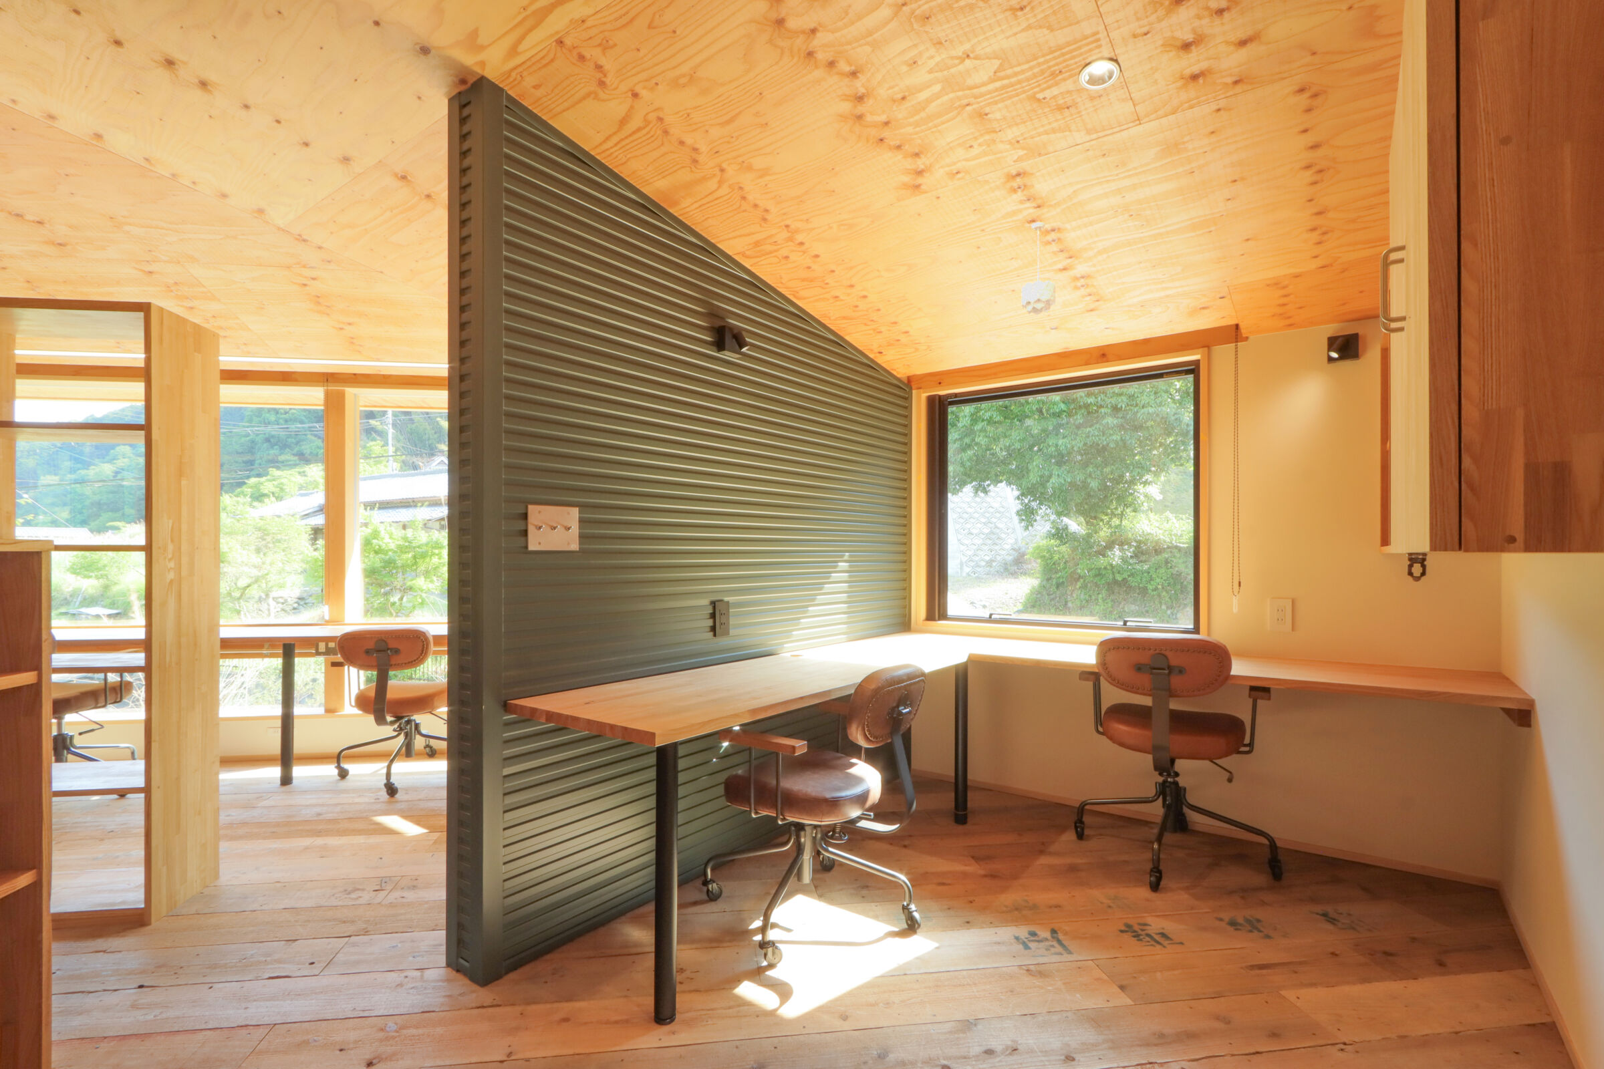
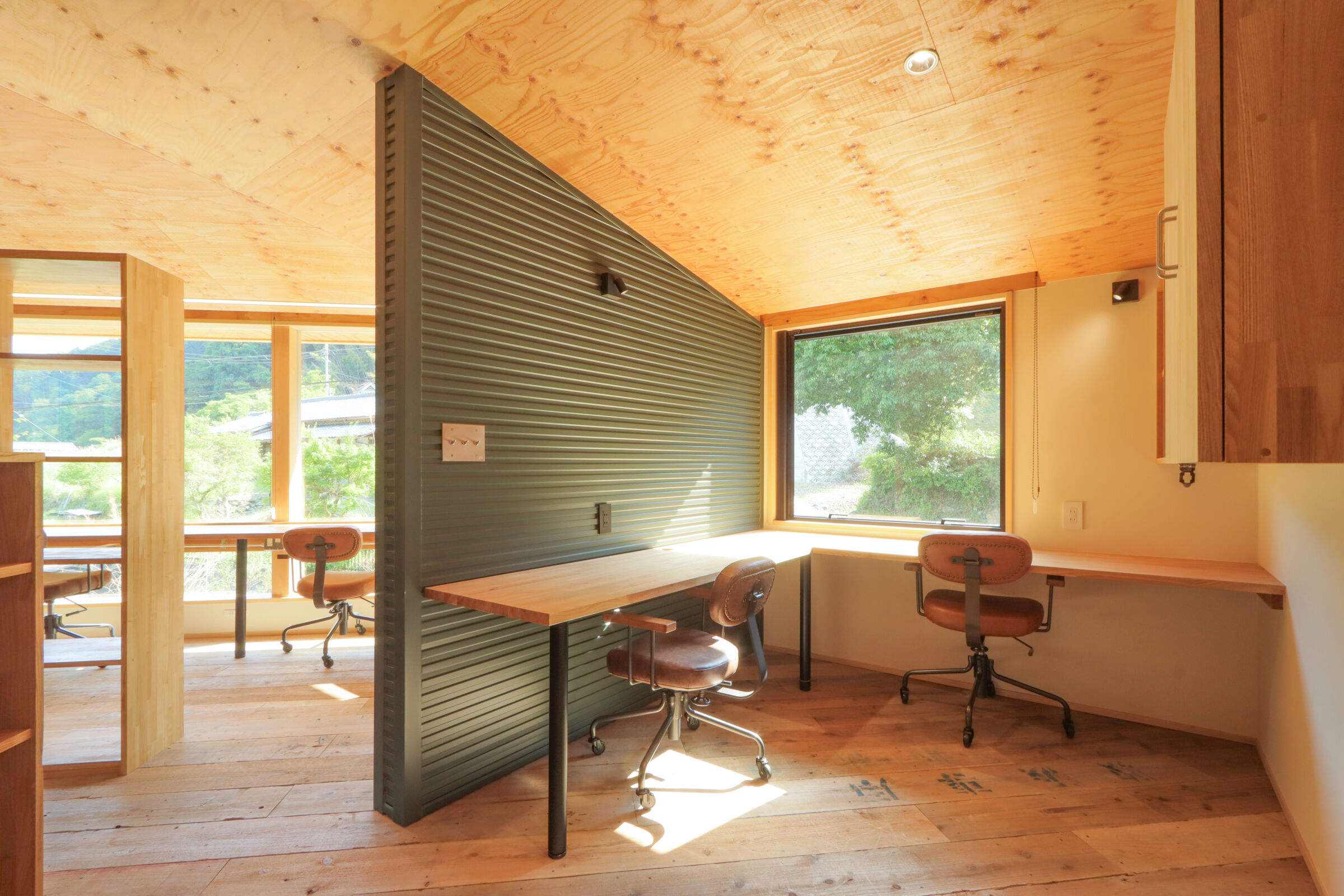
- pendant light (1038, 268)
